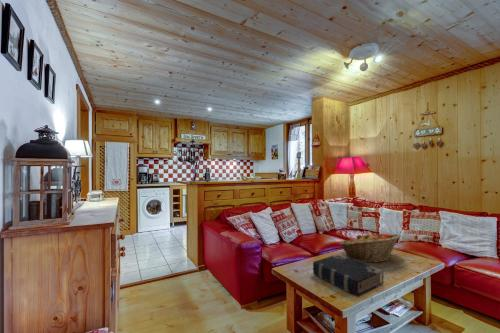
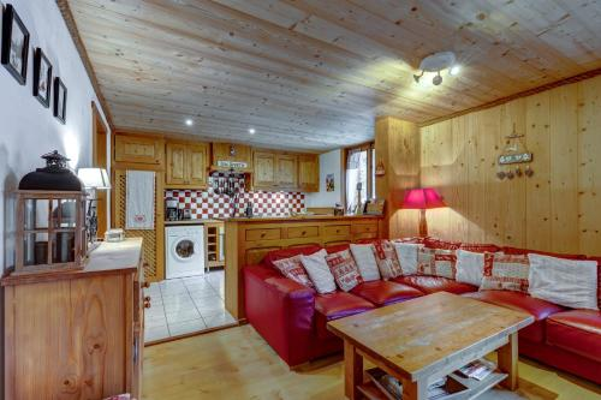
- book (348, 271)
- fruit basket (369, 244)
